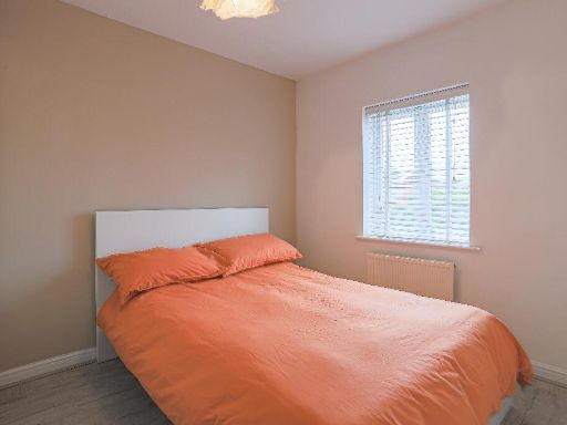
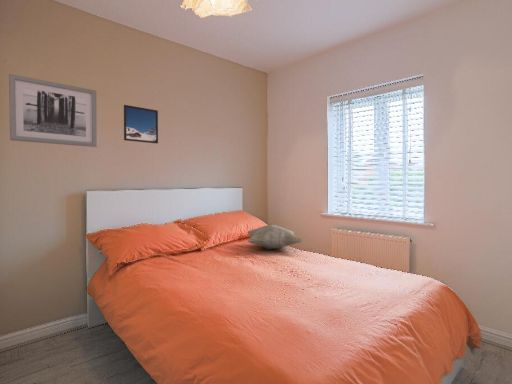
+ decorative pillow (272, 236)
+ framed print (141, 124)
+ wall art (56, 113)
